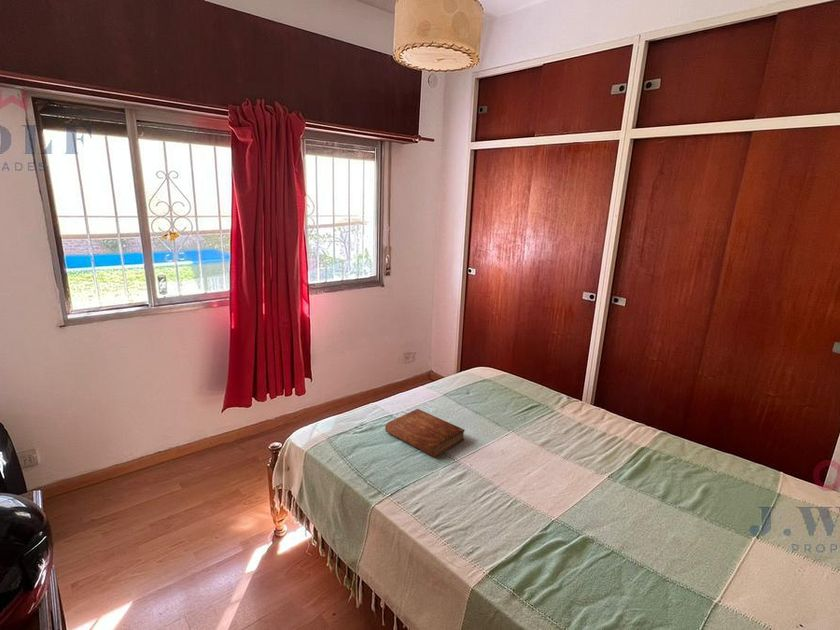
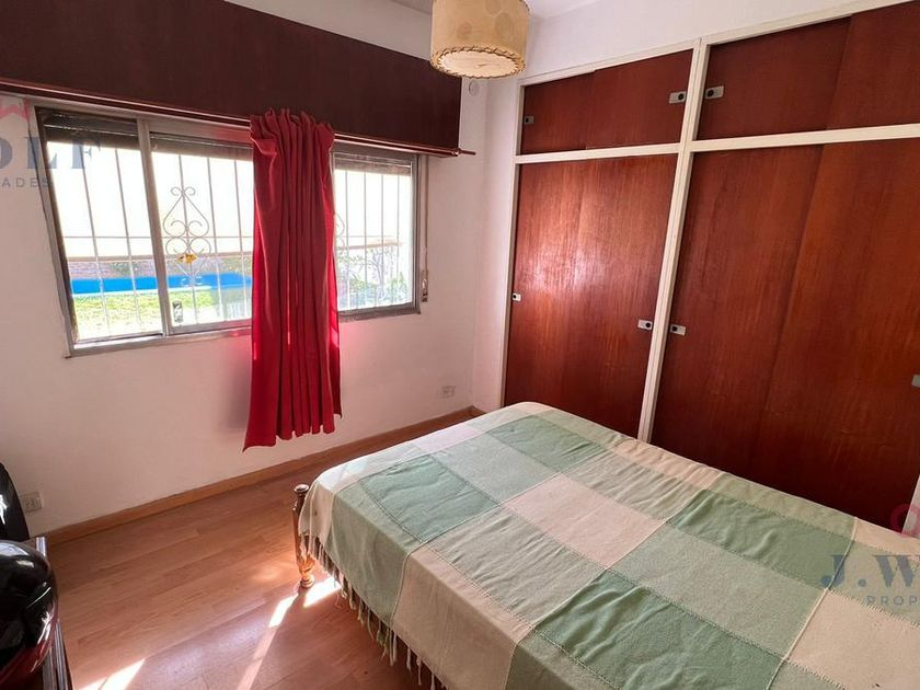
- bible (424, 431)
